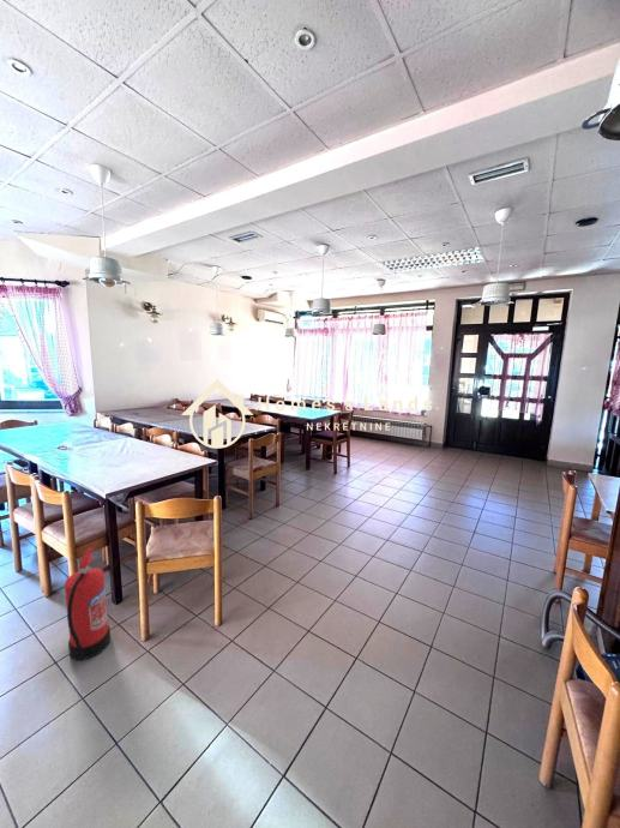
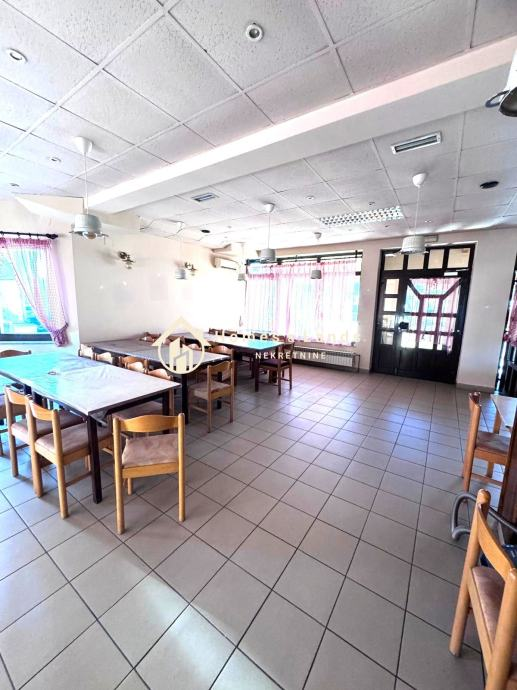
- fire extinguisher (83, 608)
